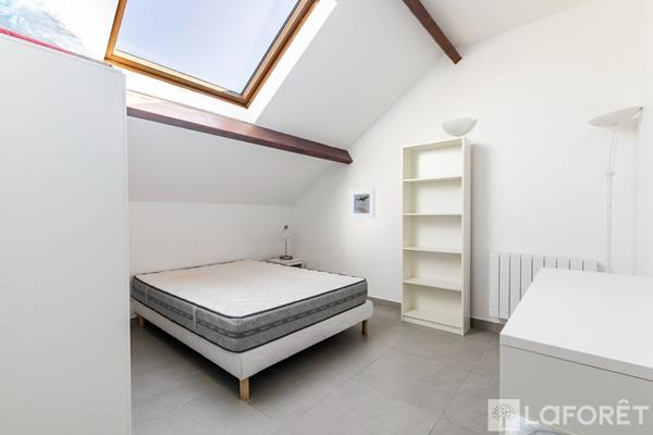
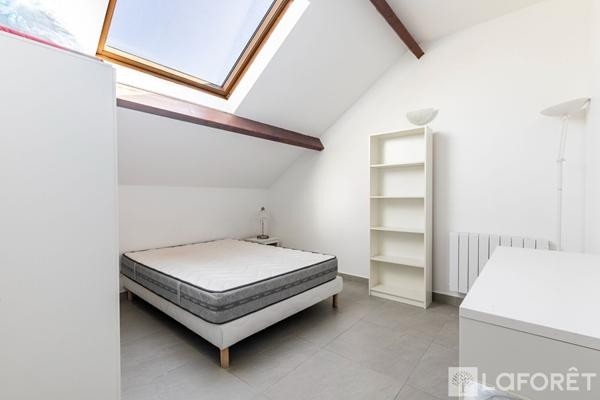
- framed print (361, 203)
